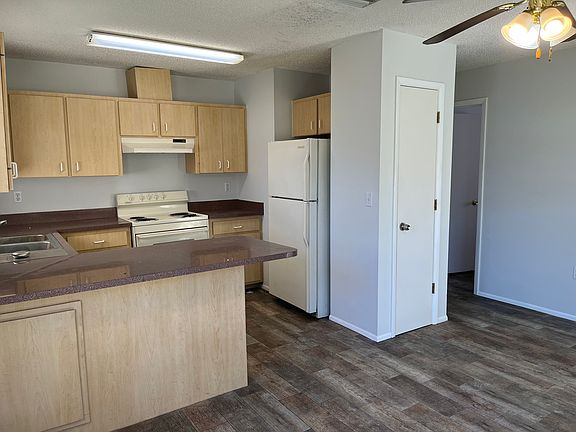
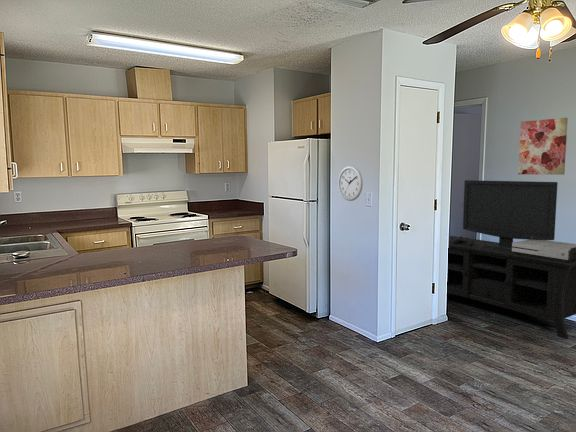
+ wall art (541, 147)
+ wall clock (349, 183)
+ media console (500, 246)
